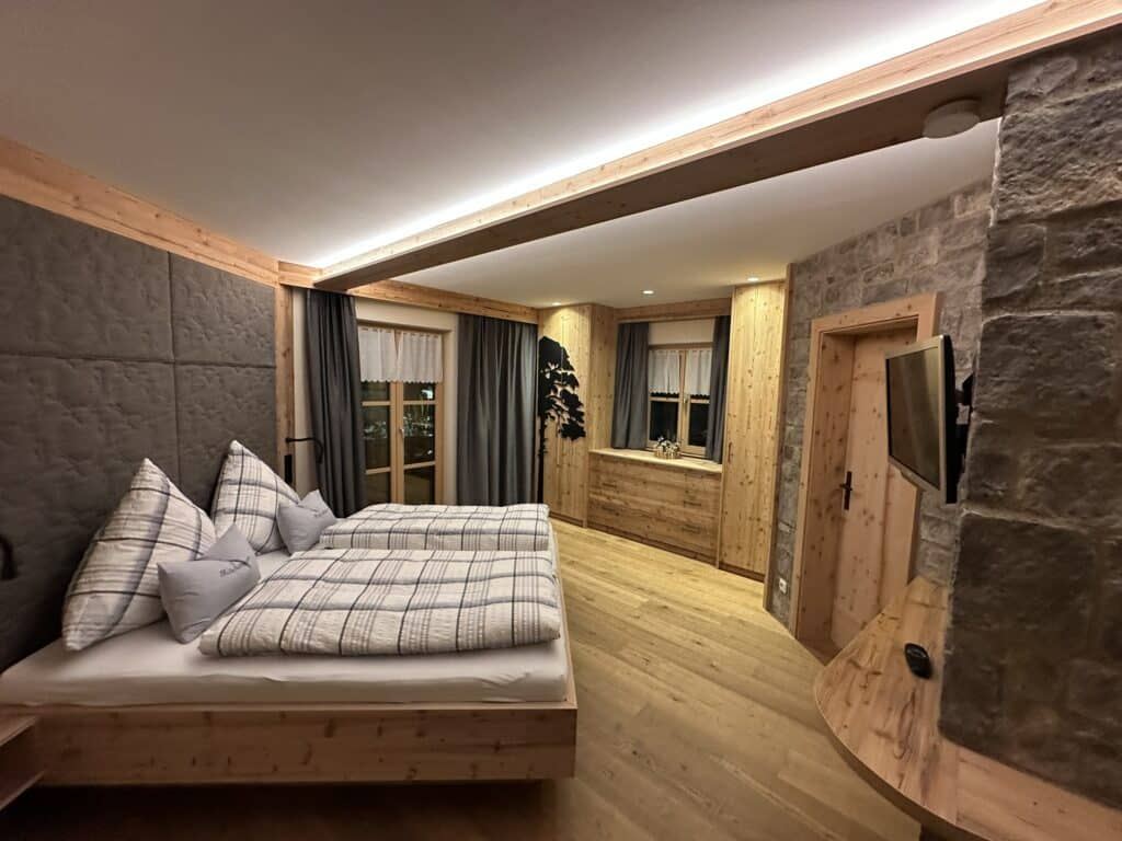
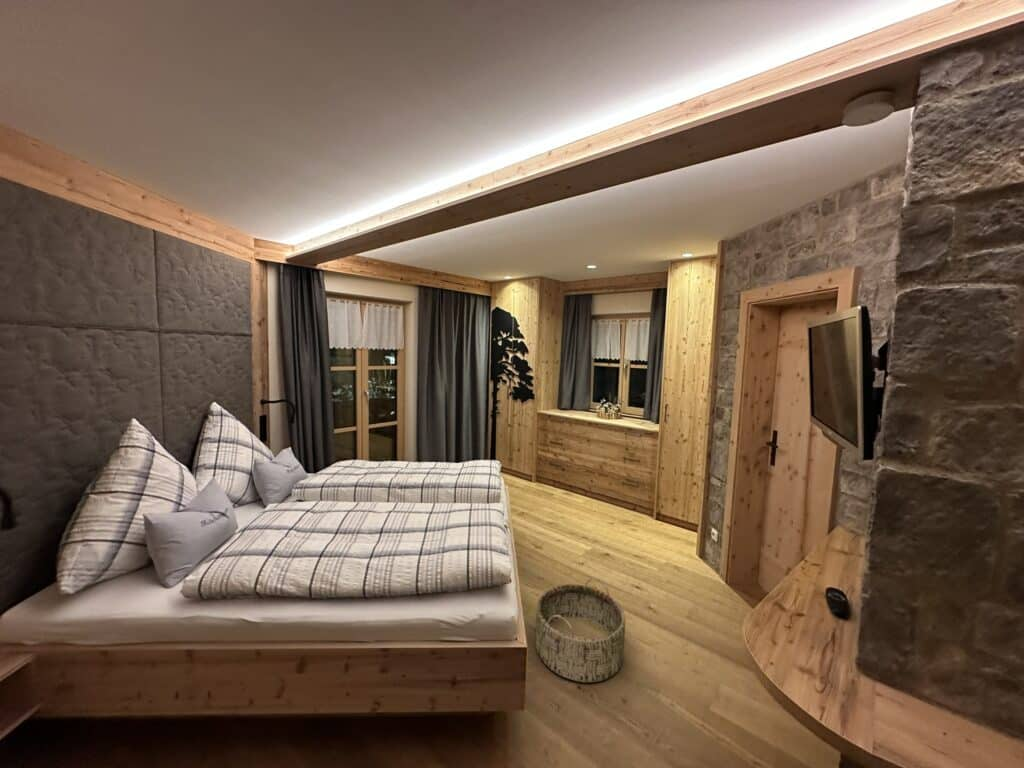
+ basket (580, 618)
